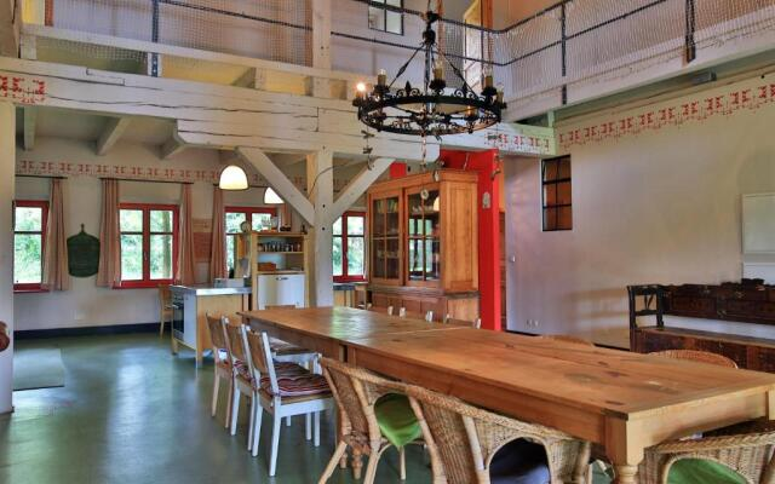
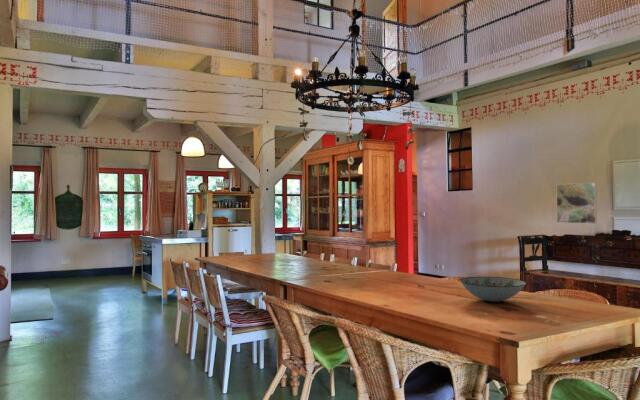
+ decorative bowl (492, 290)
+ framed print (575, 203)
